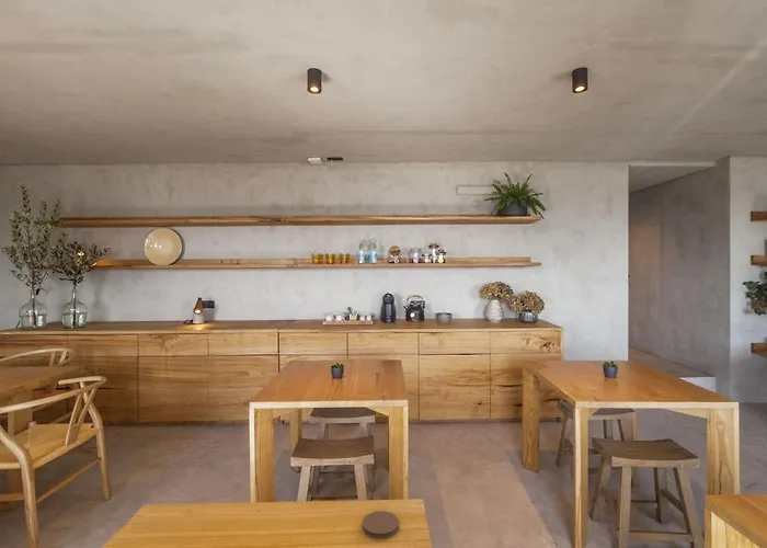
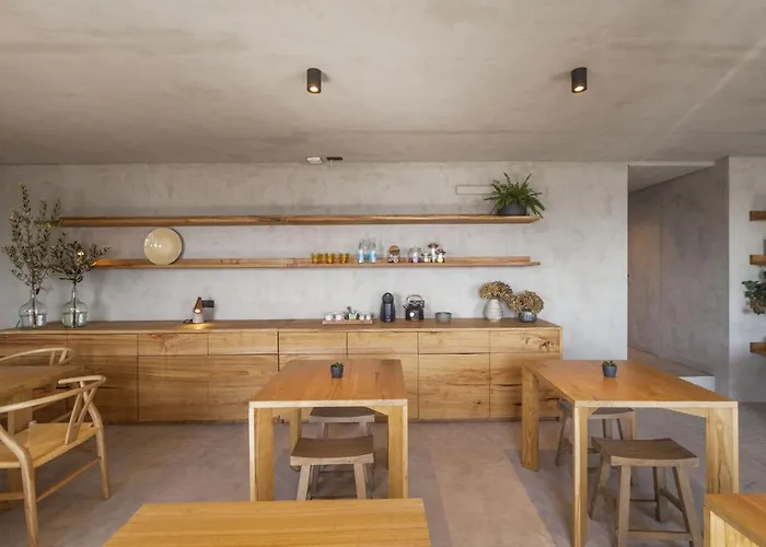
- coaster (380, 524)
